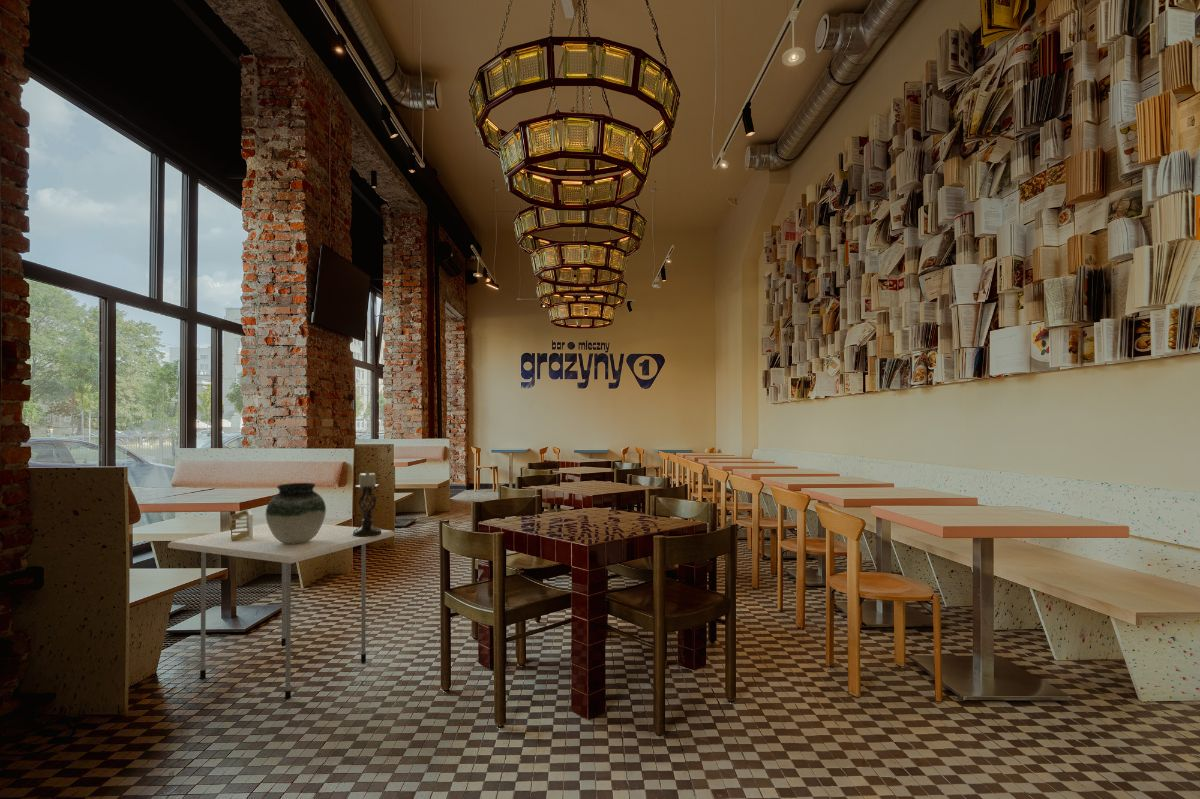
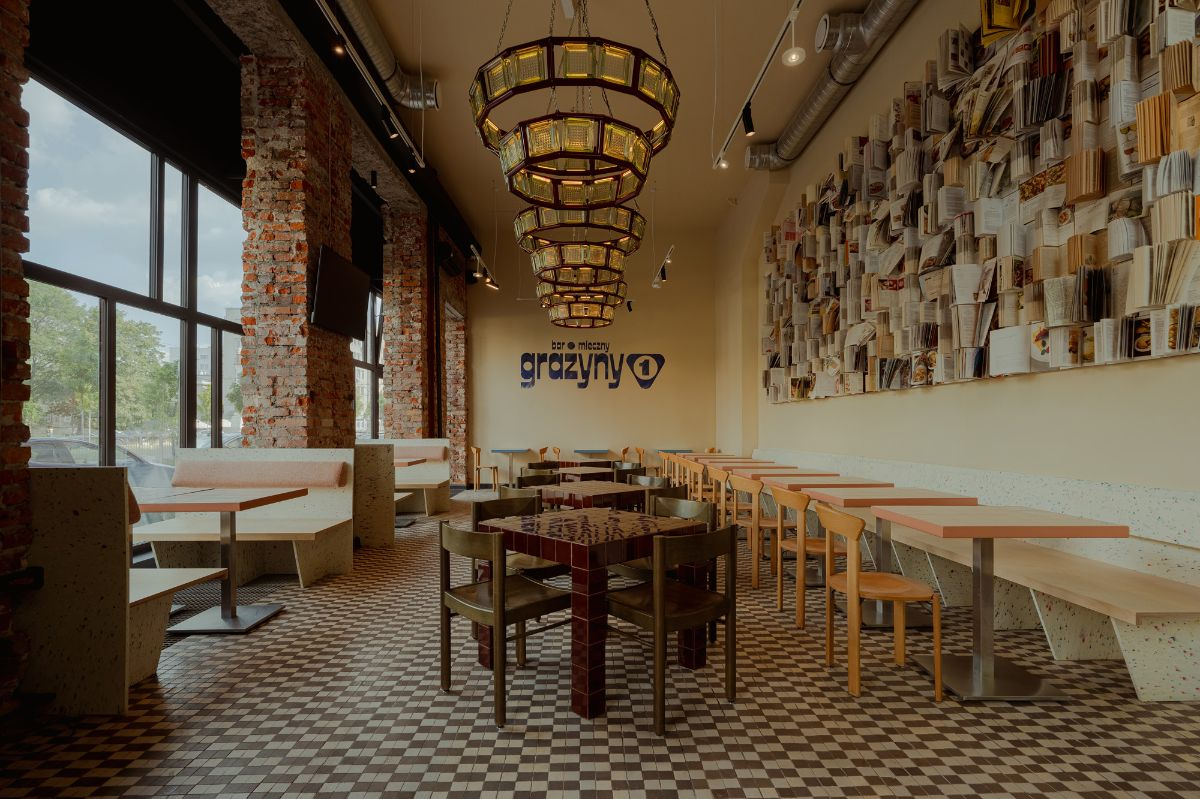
- napkin holder (240, 523)
- candle holder (368, 502)
- dining table (285, 603)
- vase (296, 513)
